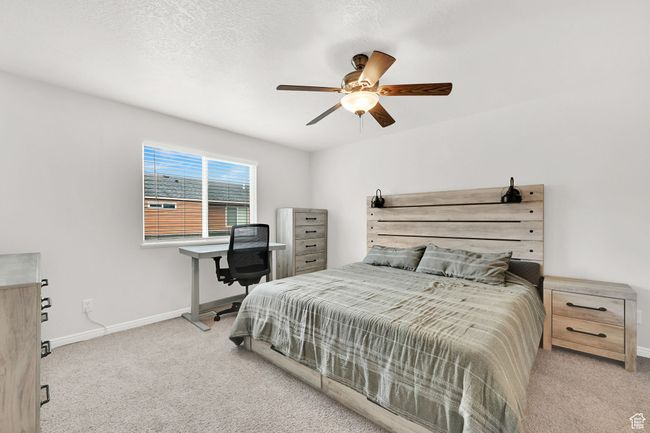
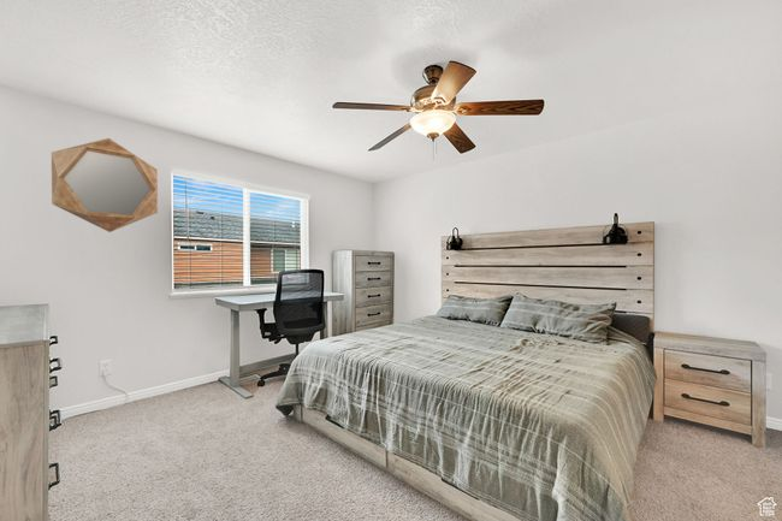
+ home mirror (109, 184)
